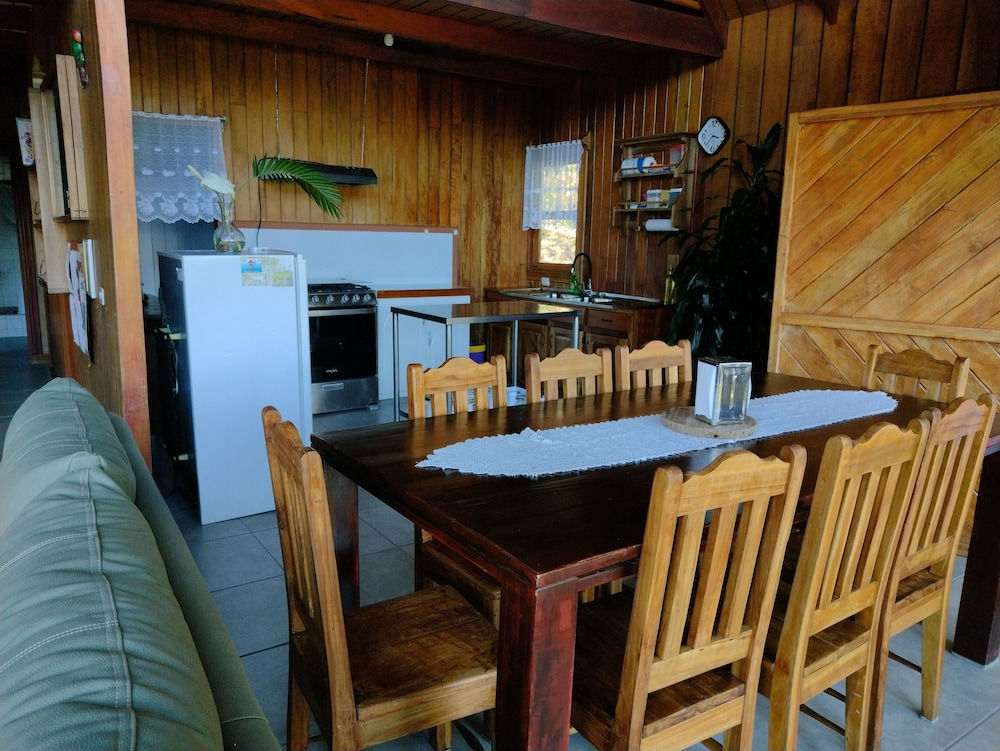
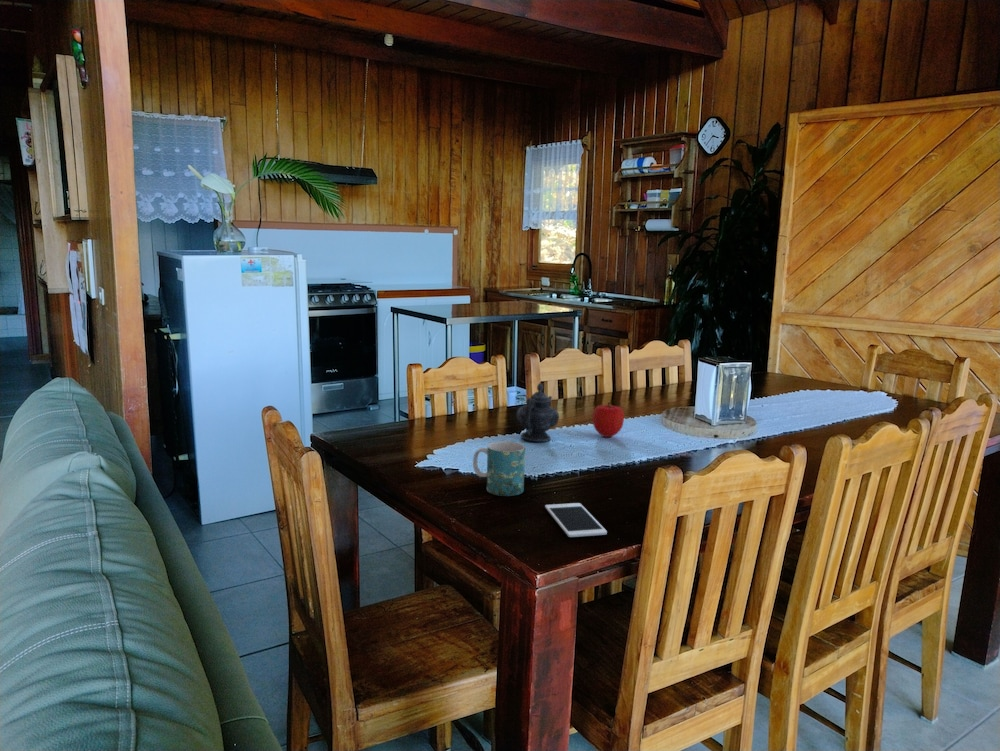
+ mug (498, 466)
+ cell phone (574, 519)
+ teapot (538, 410)
+ fruit (608, 419)
